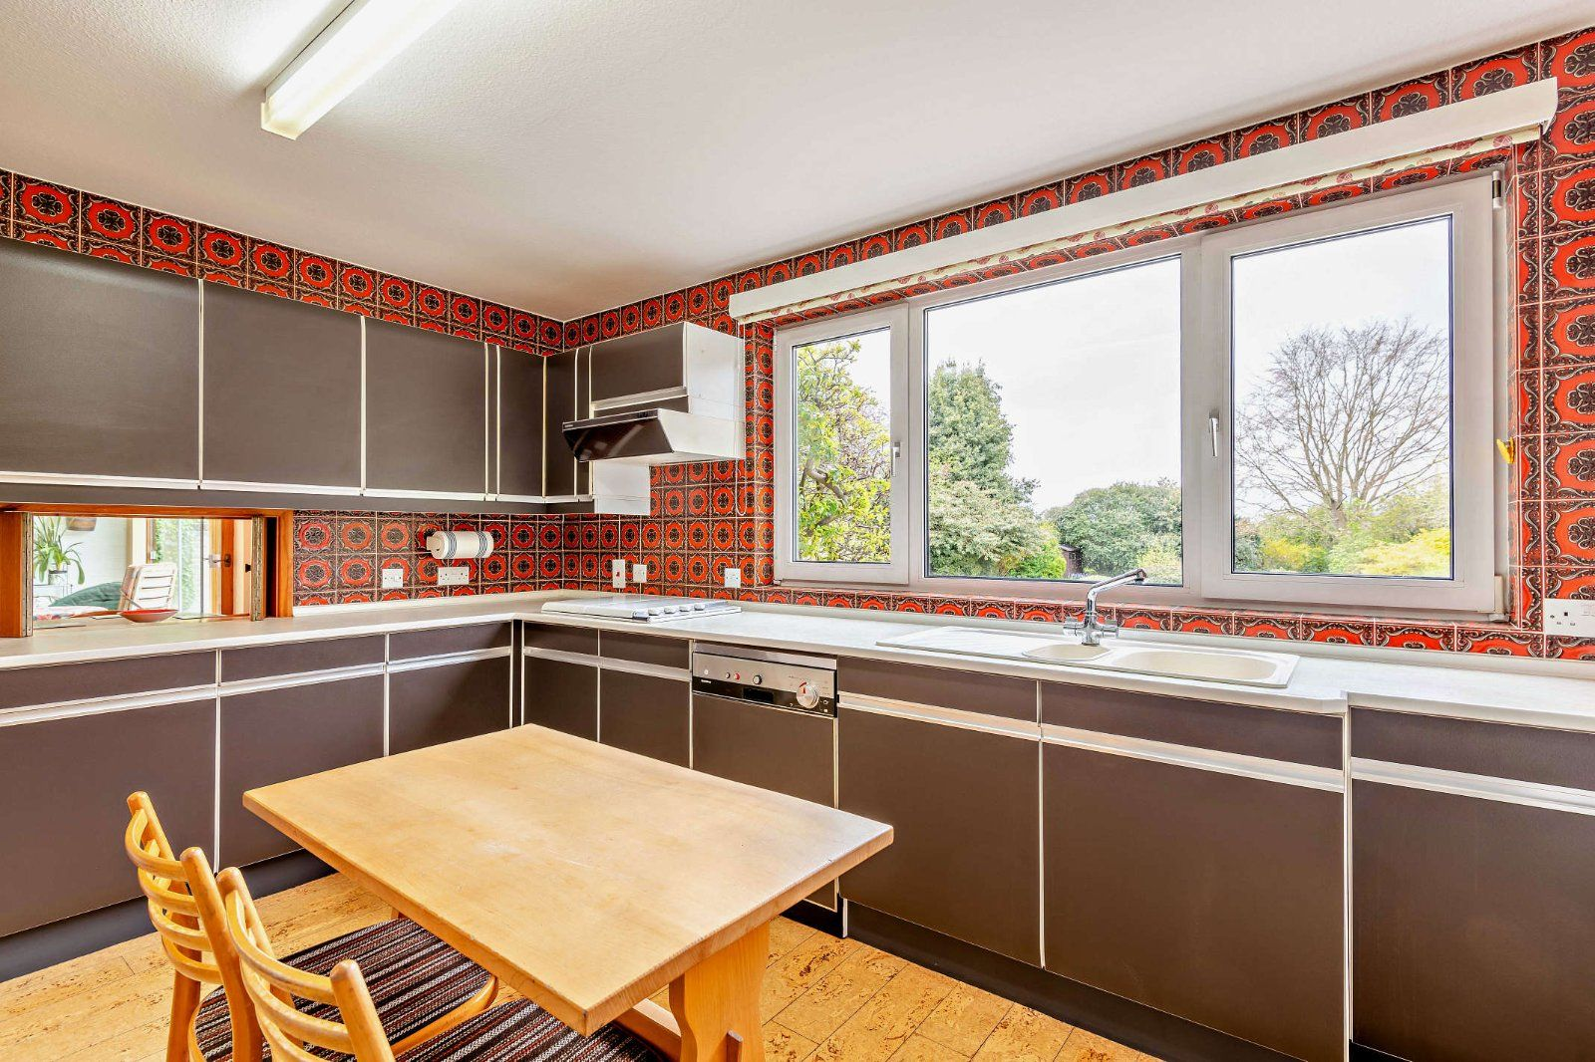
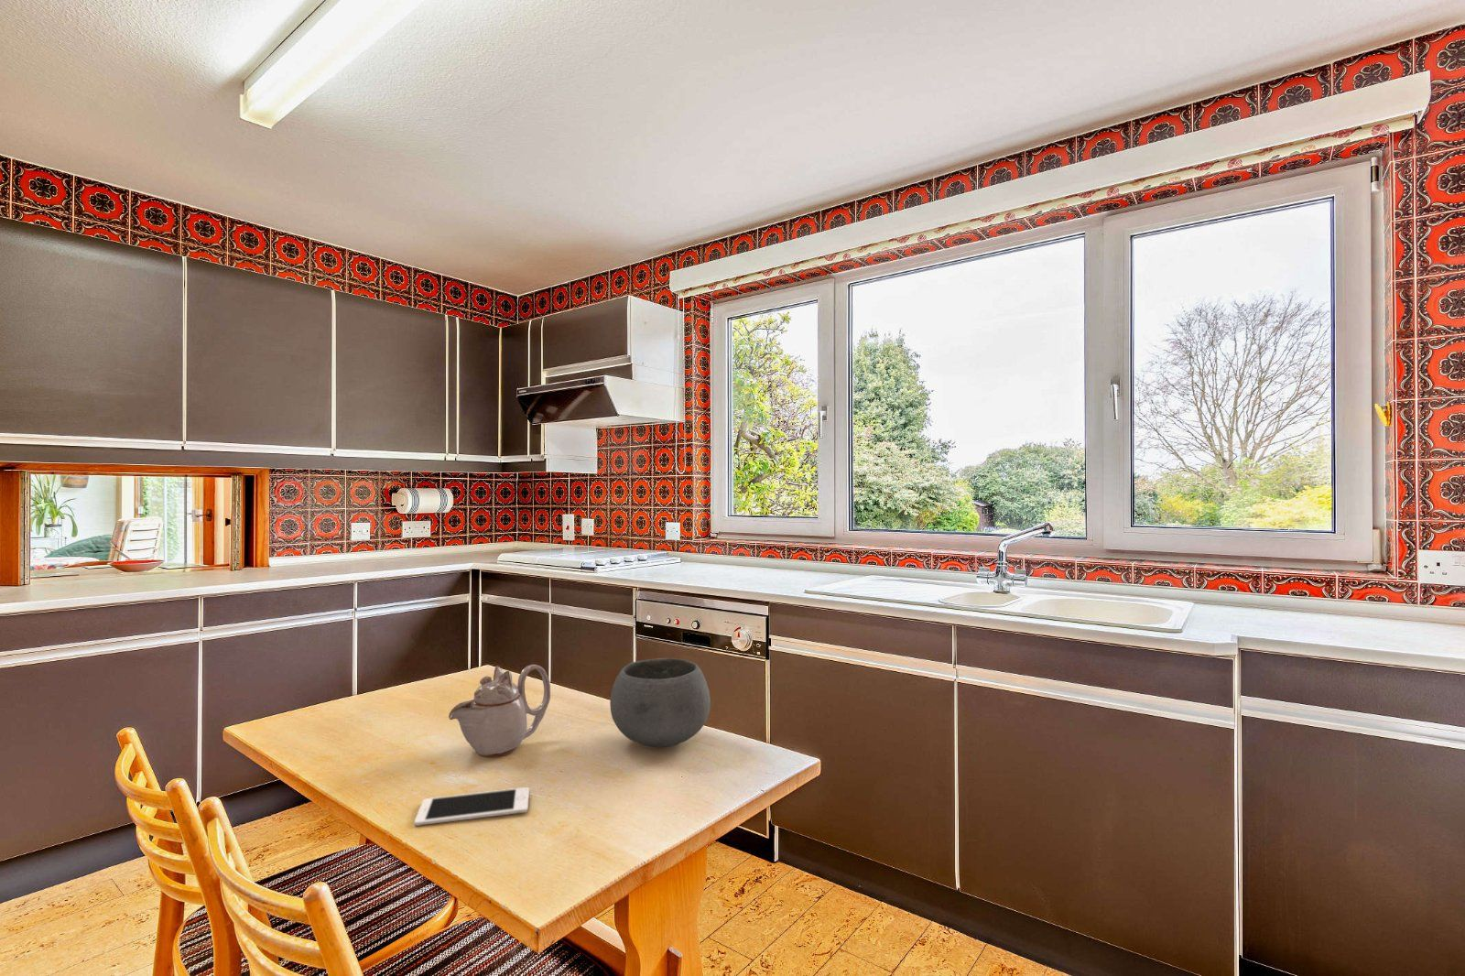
+ teapot (502, 708)
+ cell phone (474, 805)
+ bowl (660, 704)
